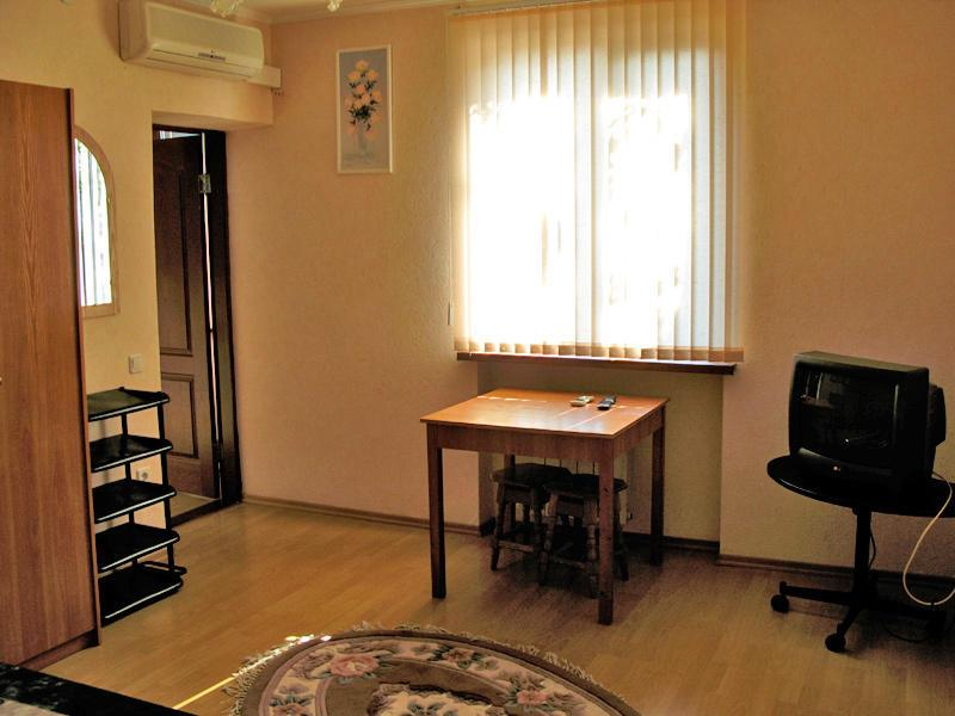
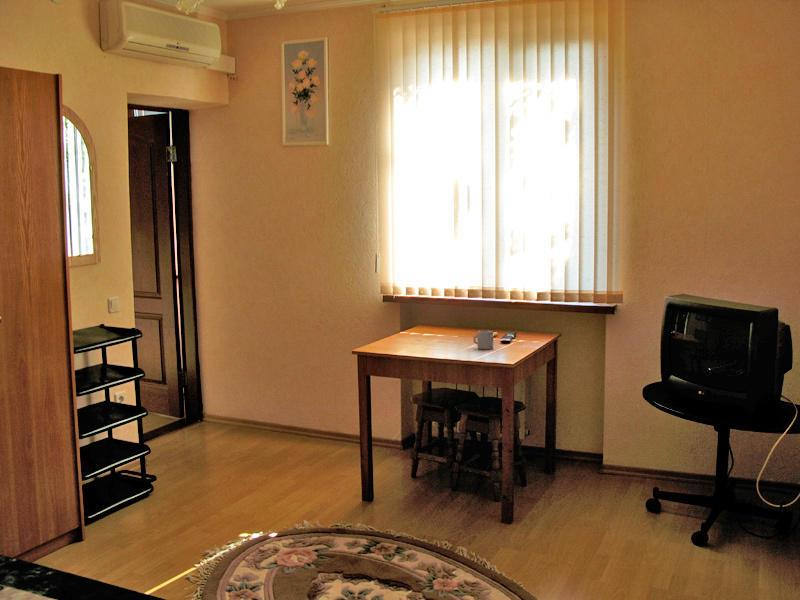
+ cup (483, 339)
